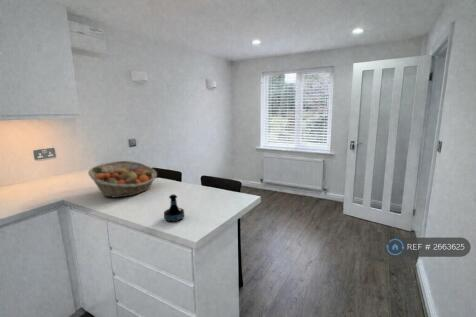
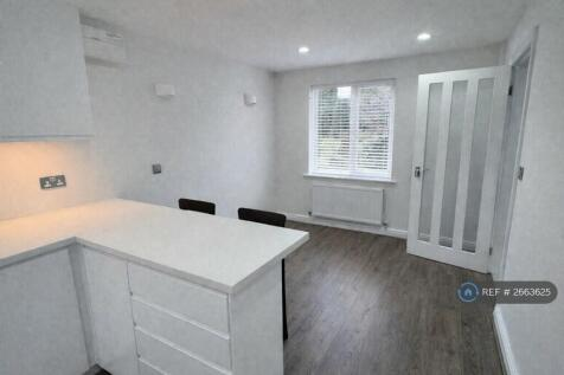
- fruit basket (125, 177)
- tequila bottle (173, 206)
